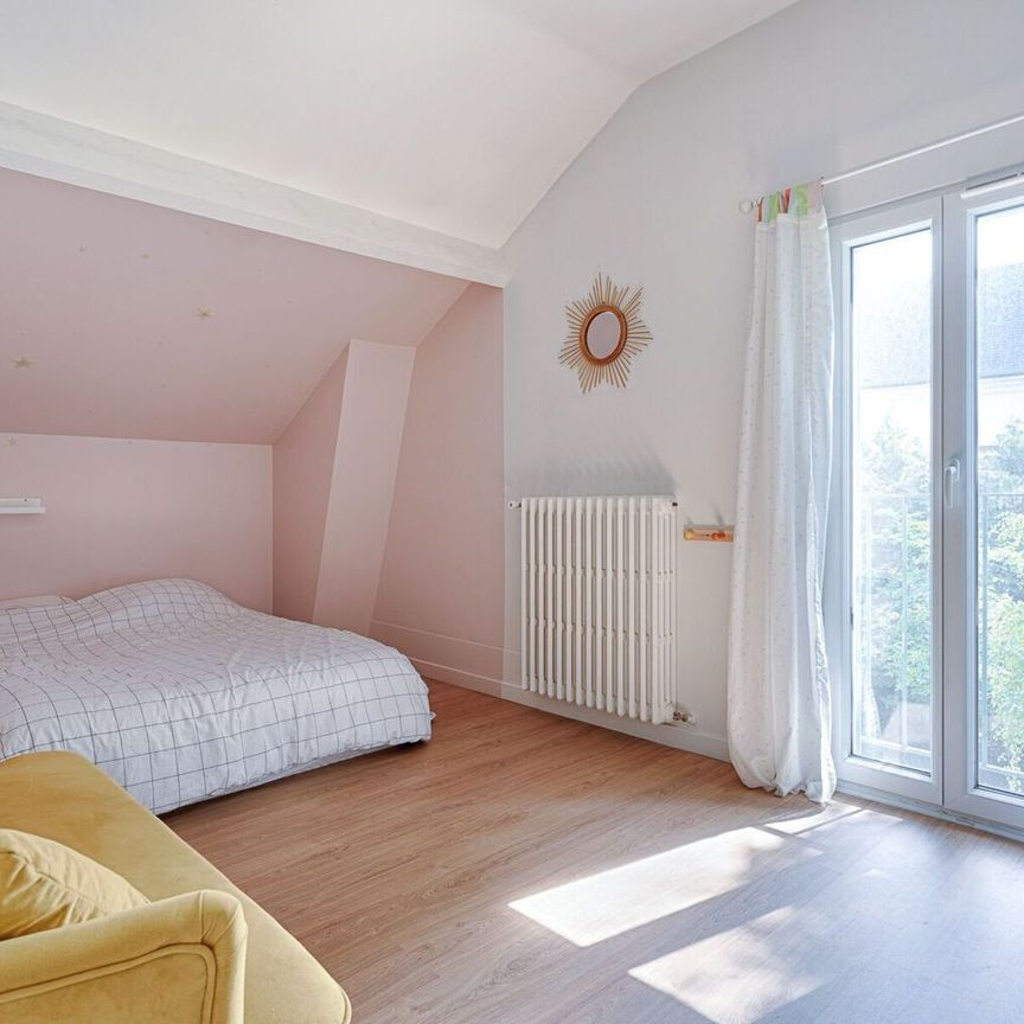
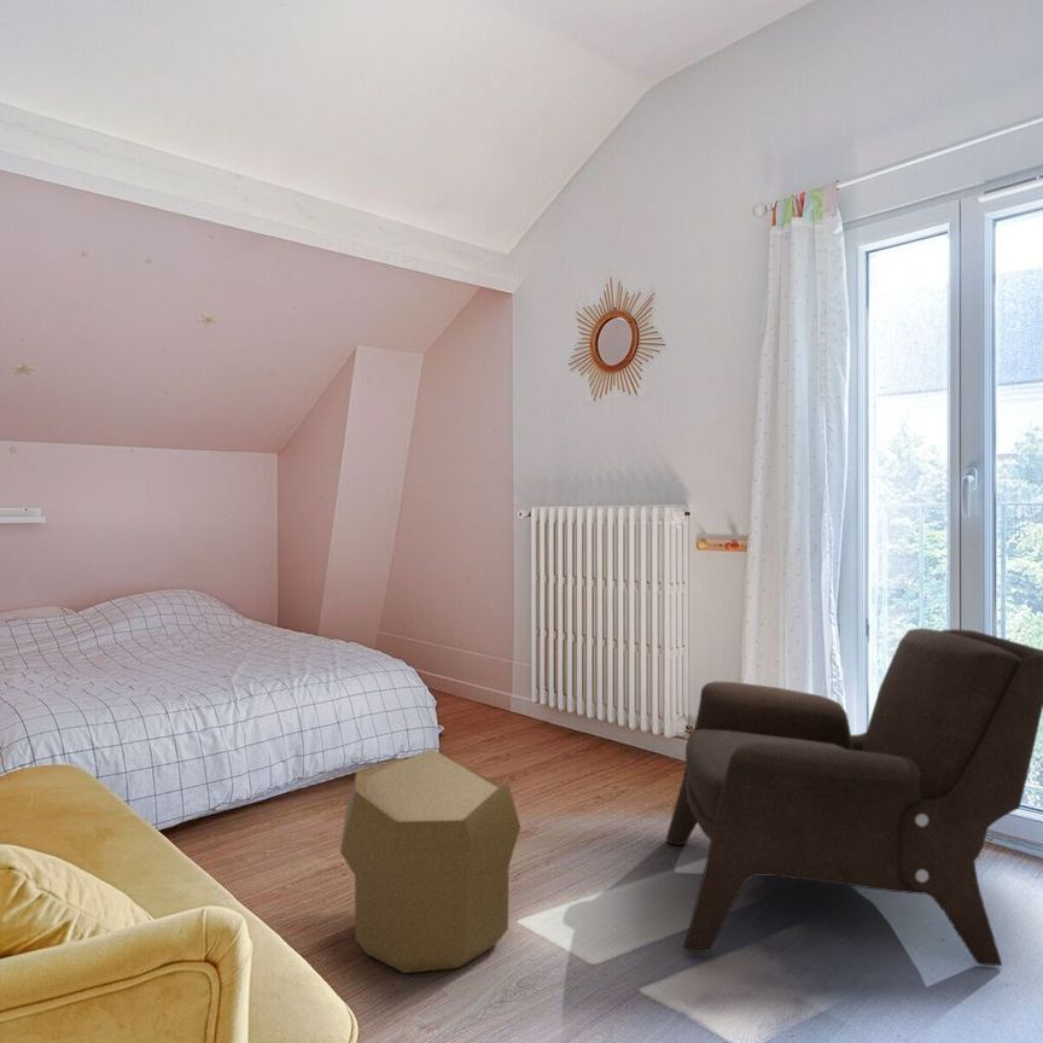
+ armchair (839, 767)
+ pouf (430, 841)
